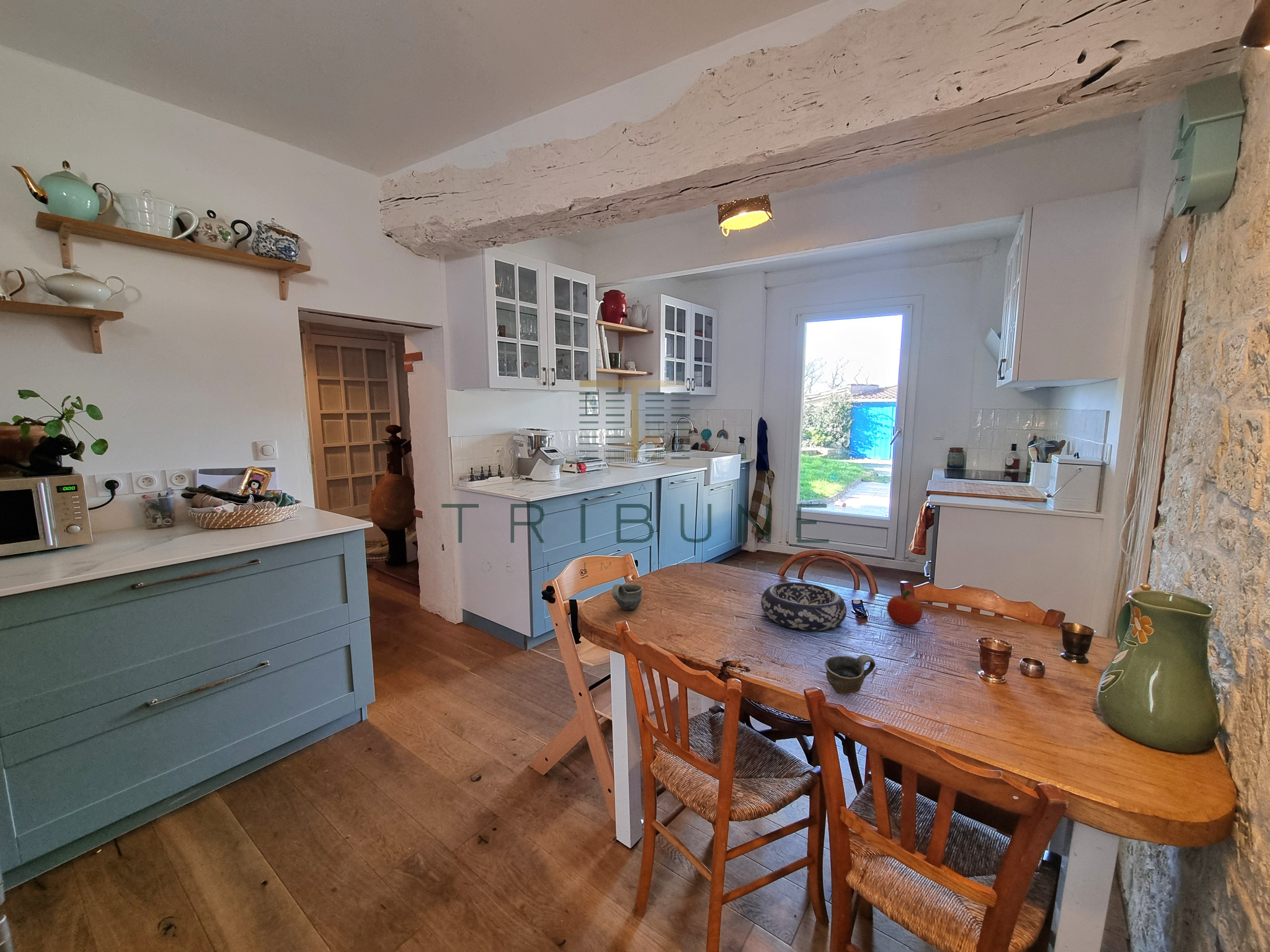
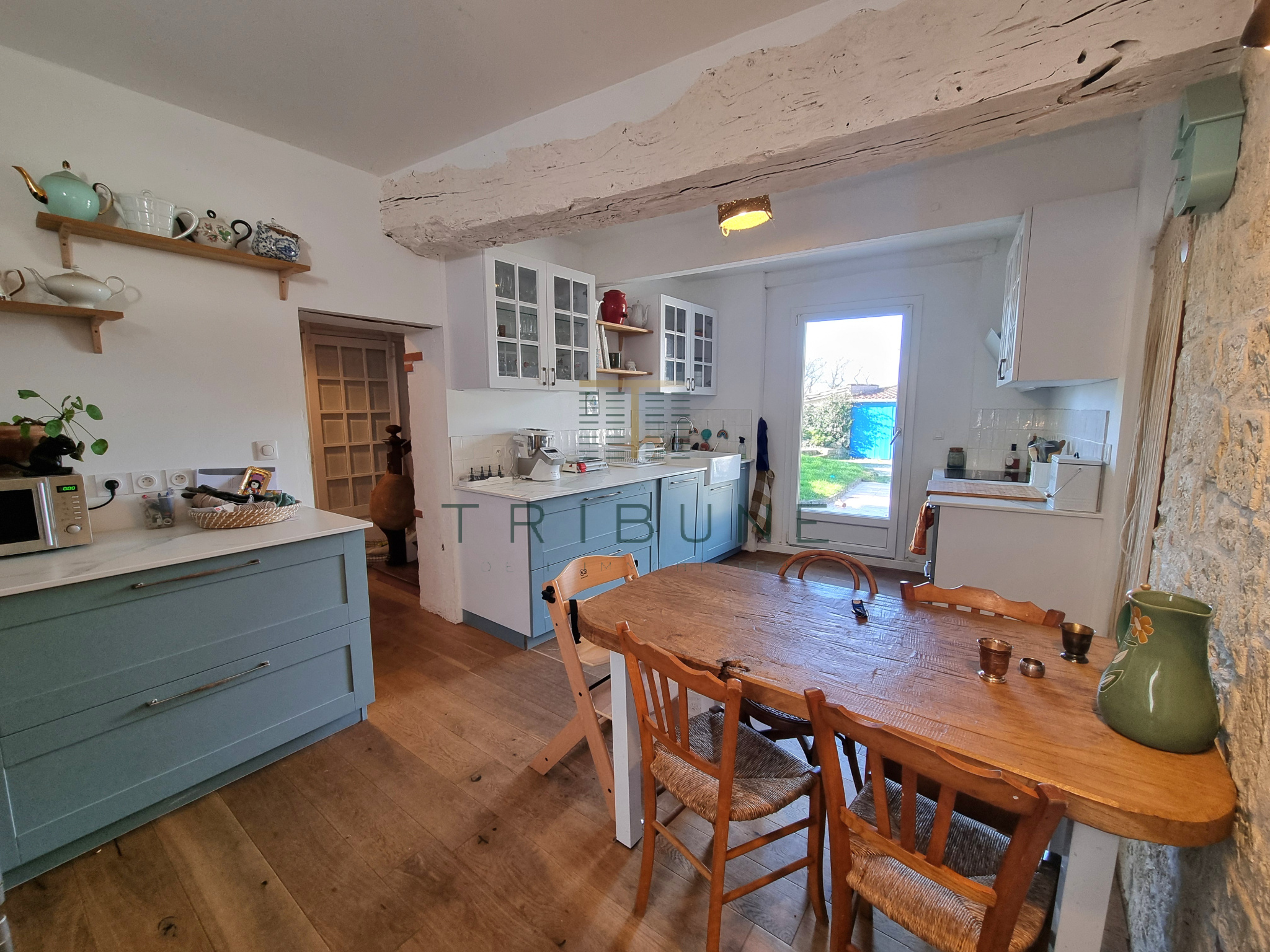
- decorative bowl (802, 606)
- cup (625, 594)
- cup (848, 673)
- fruit (904, 607)
